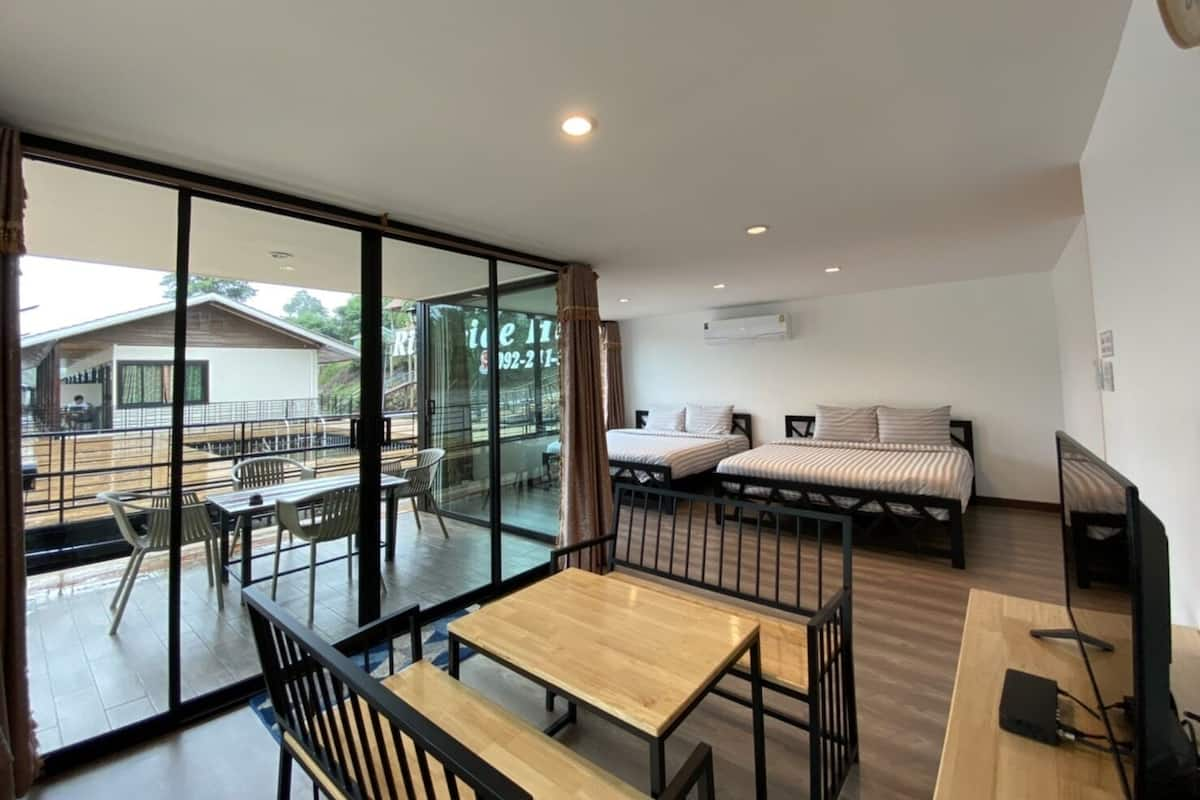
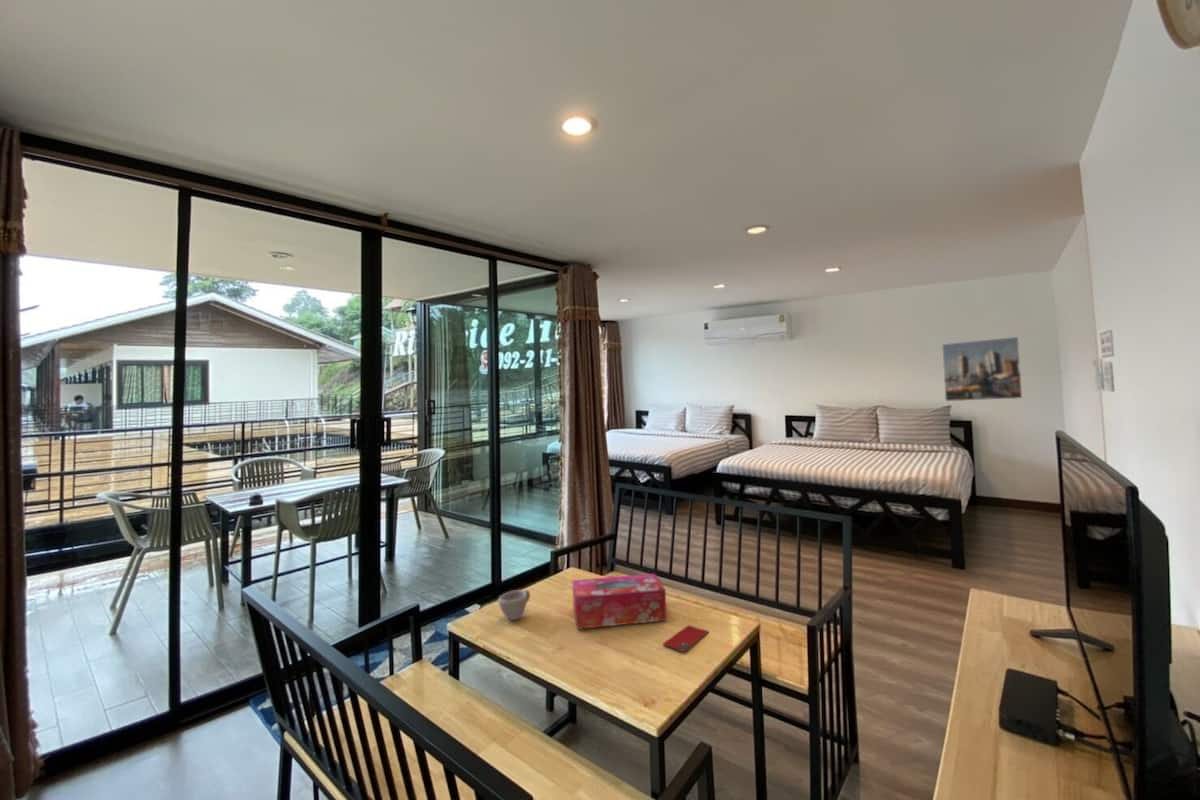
+ smartphone (686, 637)
+ tissue box (617, 599)
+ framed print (980, 370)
+ cup (516, 604)
